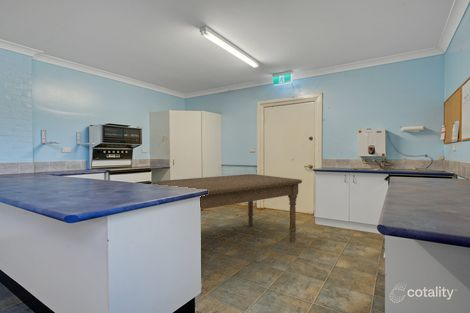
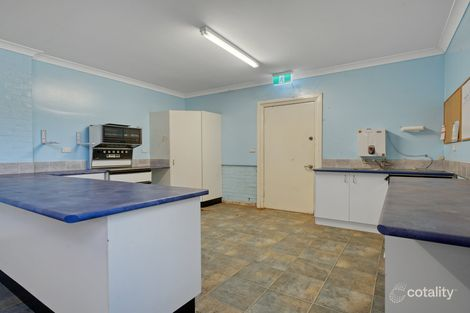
- dining table (229, 204)
